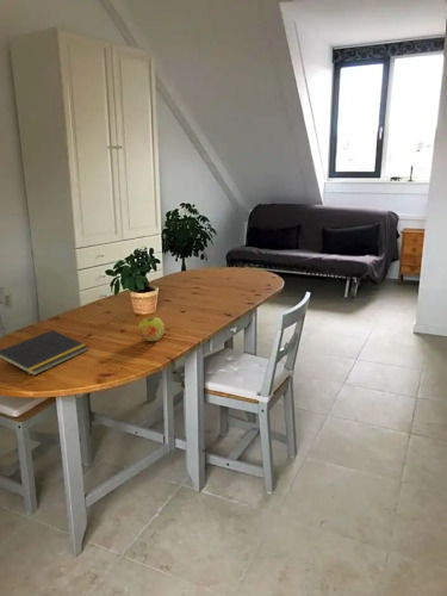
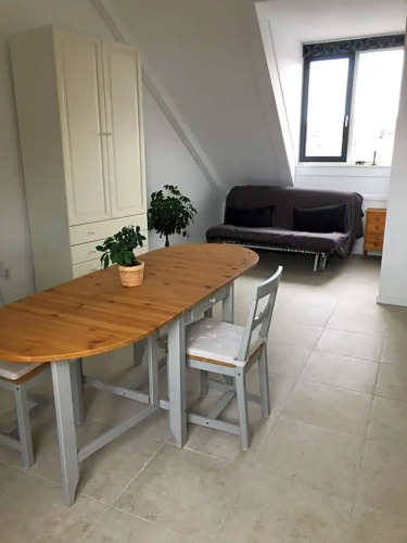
- notepad (43, 350)
- apple (151, 329)
